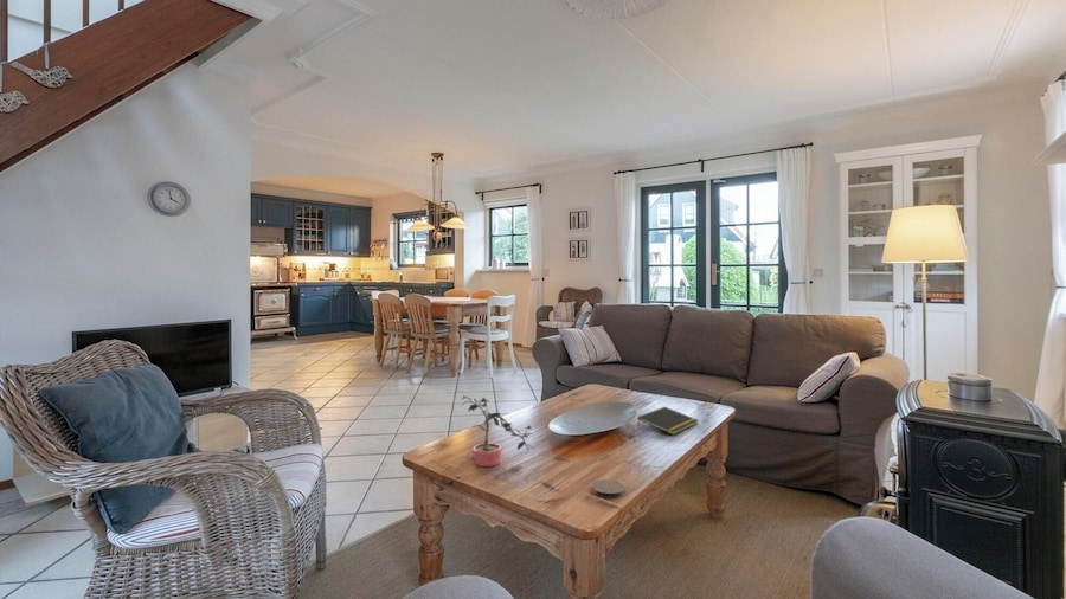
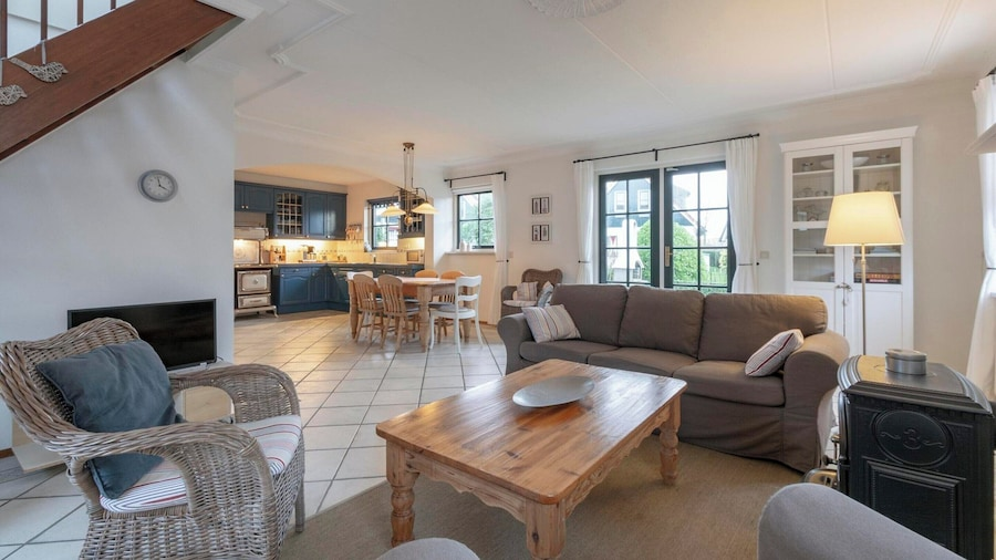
- potted plant (488, 430)
- coaster (608, 488)
- notepad (668, 419)
